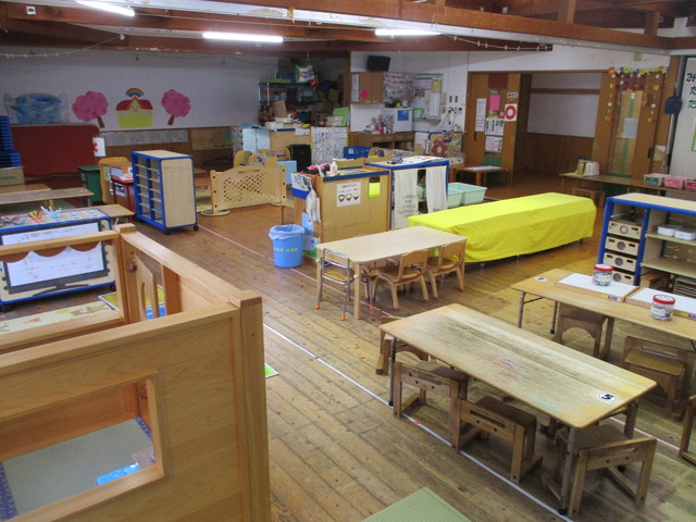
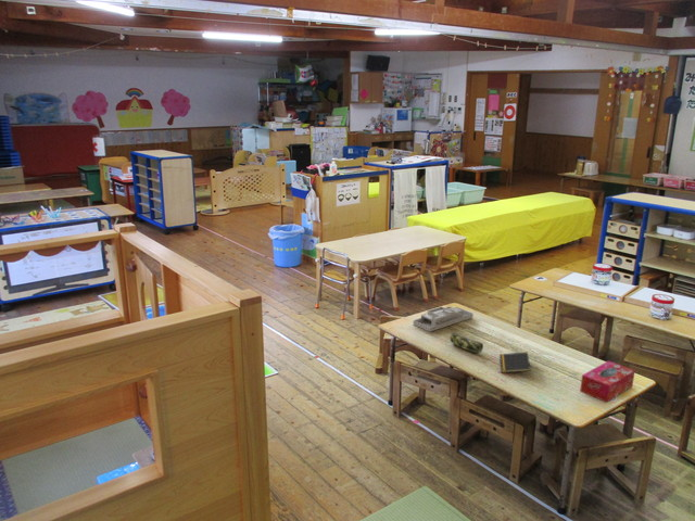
+ pencil case (465, 342)
+ desk organizer (443, 315)
+ tissue box (607, 380)
+ notepad (514, 361)
